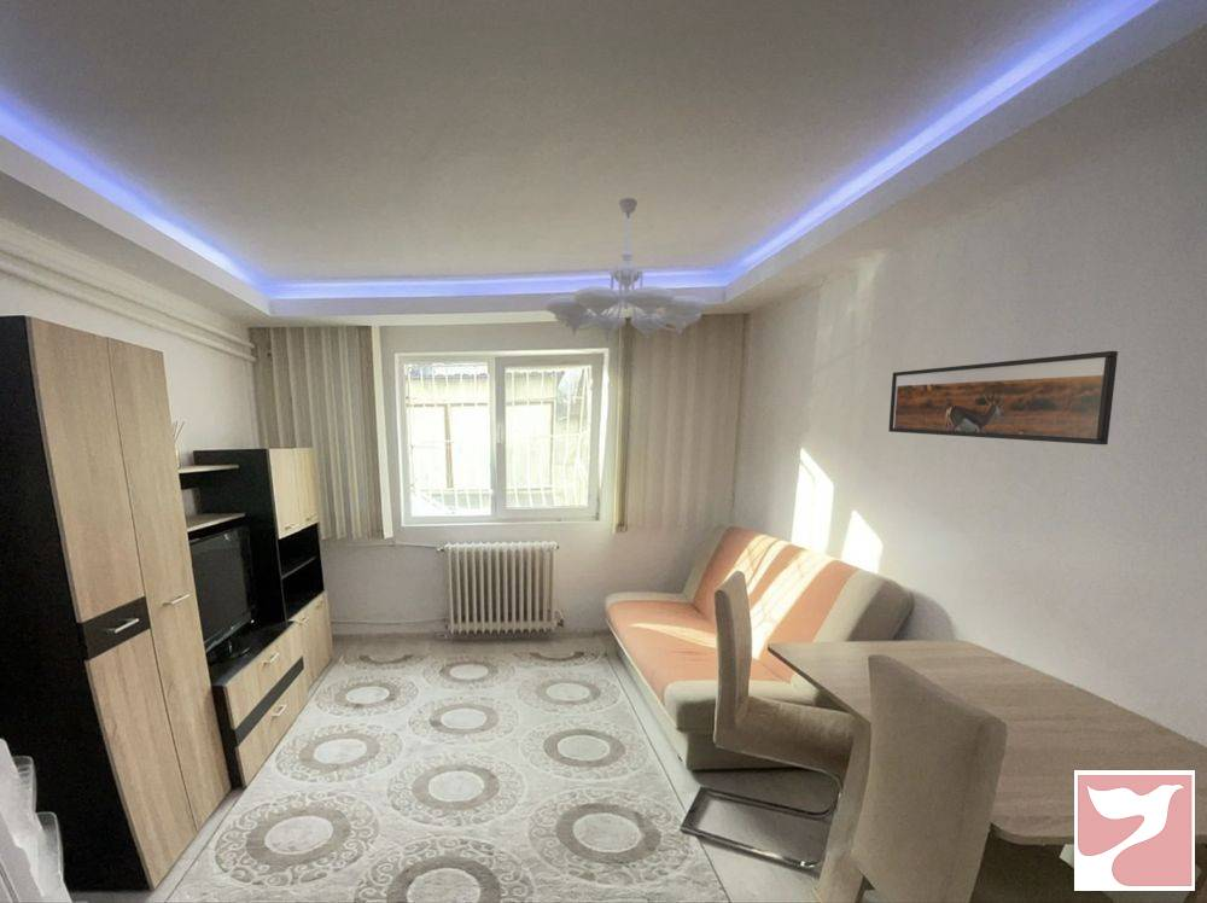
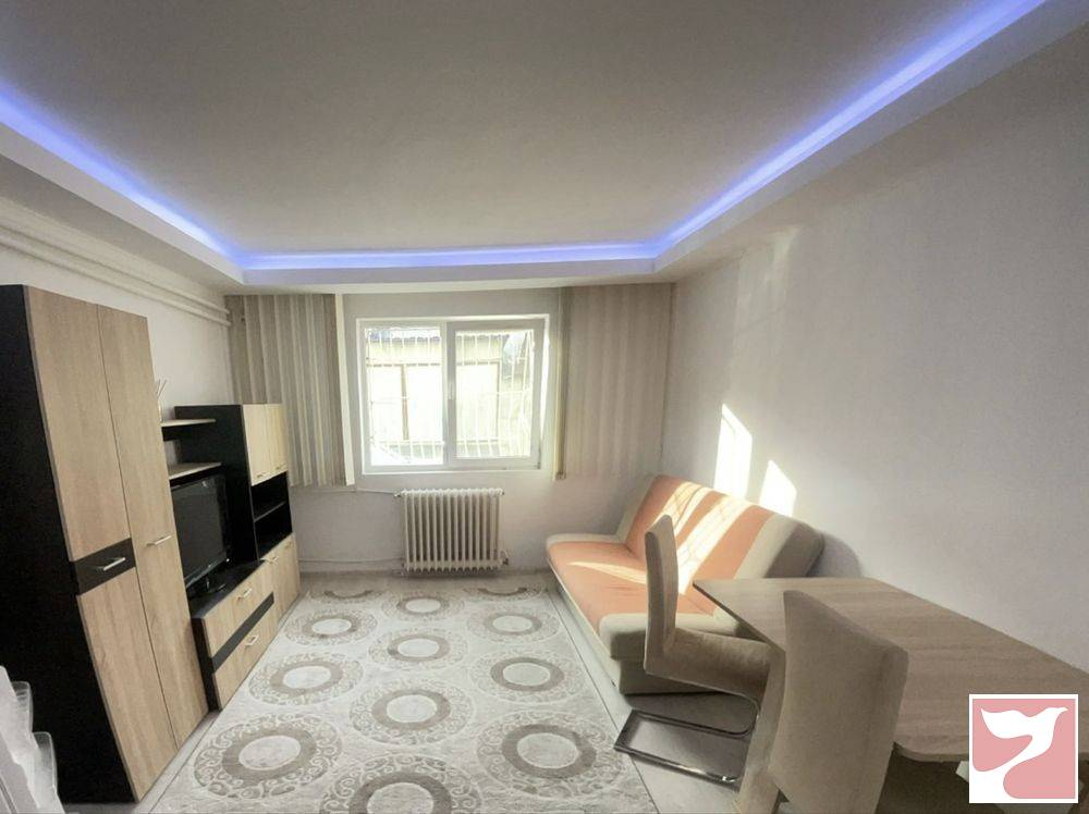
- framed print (976, 400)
- chandelier (626, 267)
